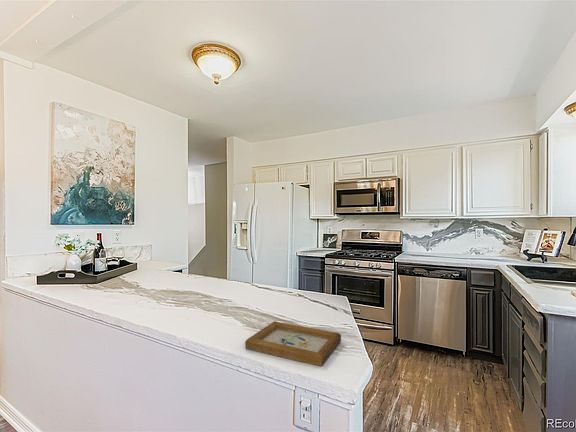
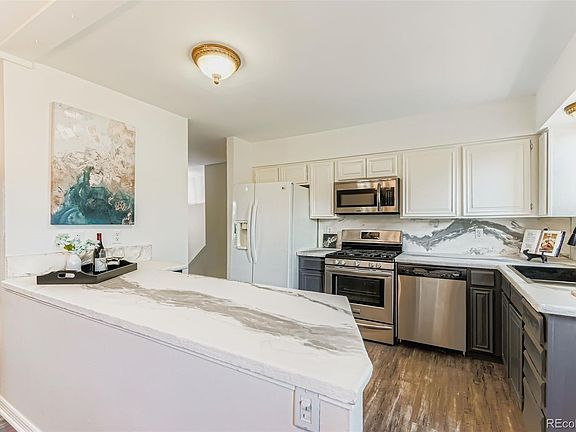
- picture frame (294, 340)
